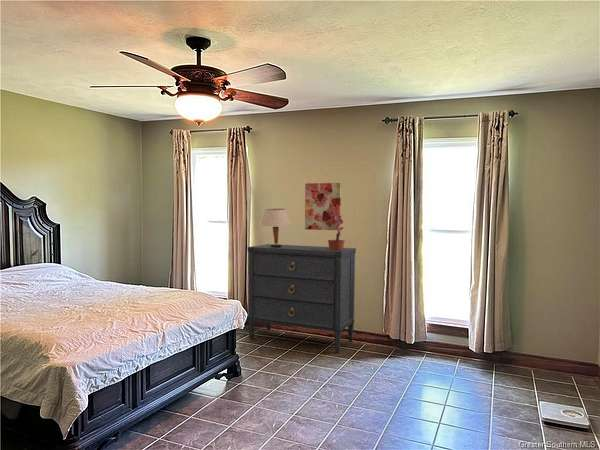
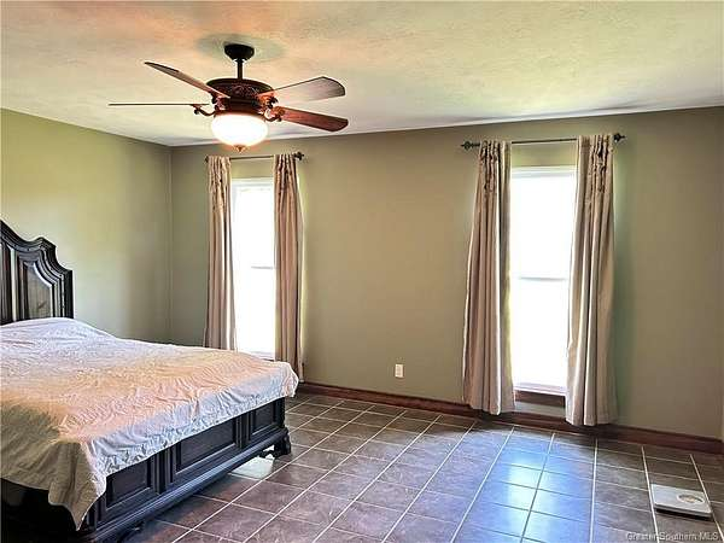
- potted plant (337, 233)
- dresser (300, 294)
- wall art (322, 206)
- table lamp (276, 228)
